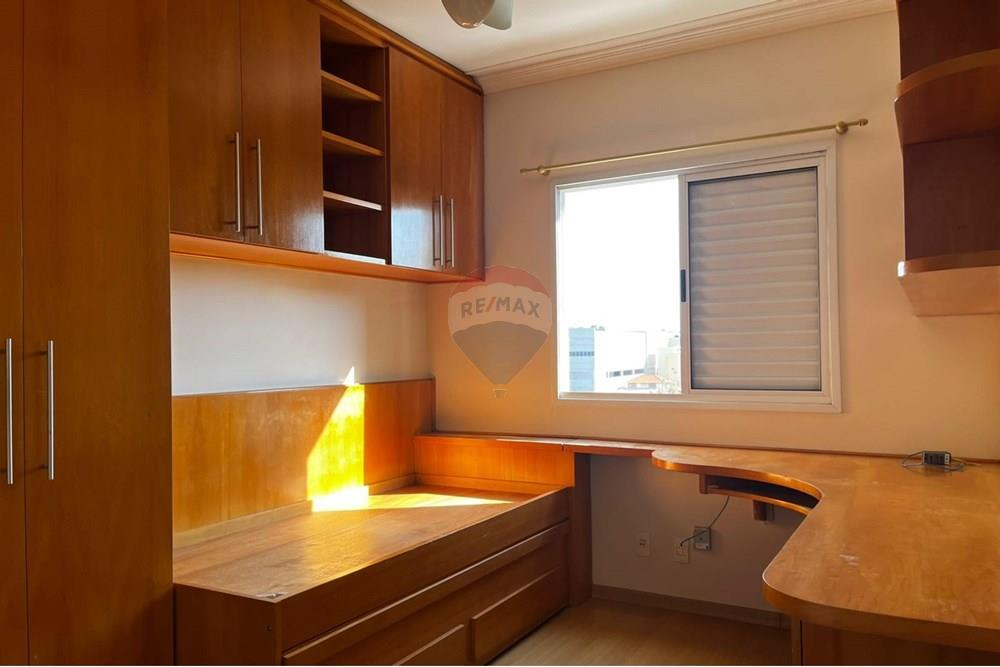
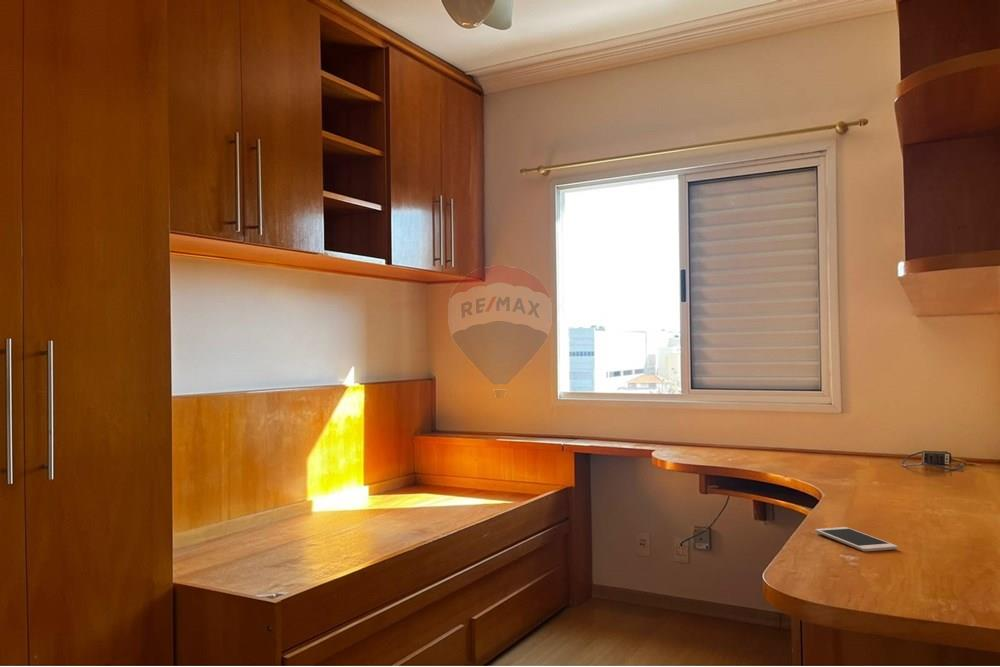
+ cell phone (854, 538)
